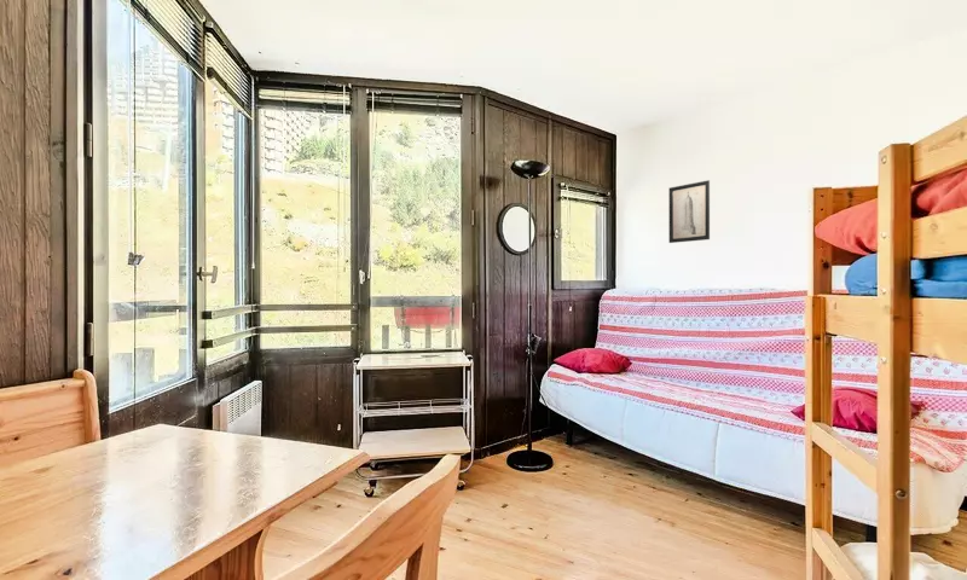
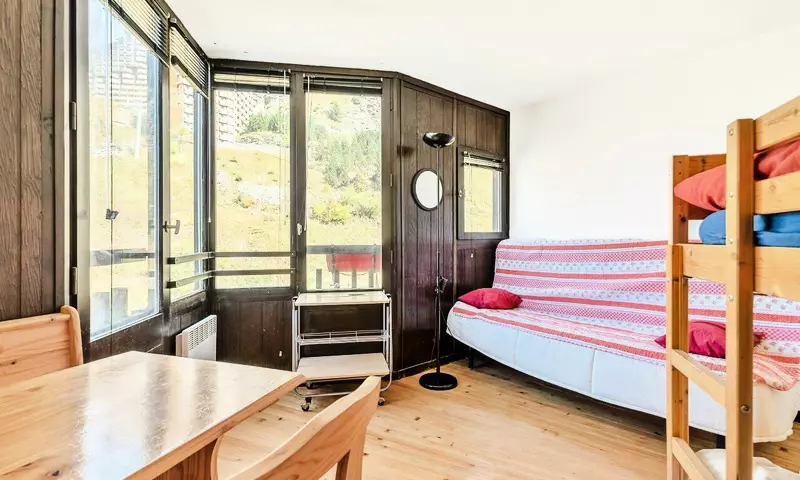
- wall art (688, 213)
